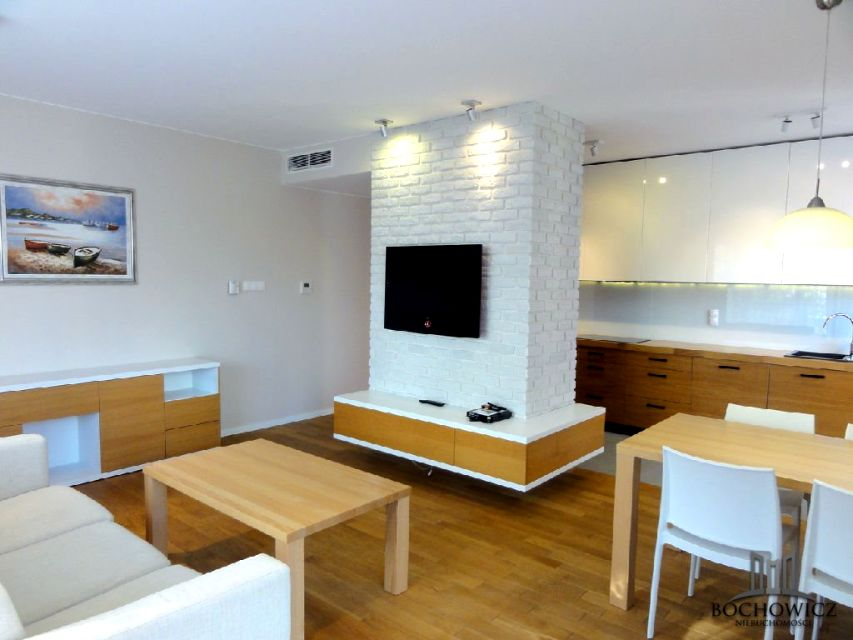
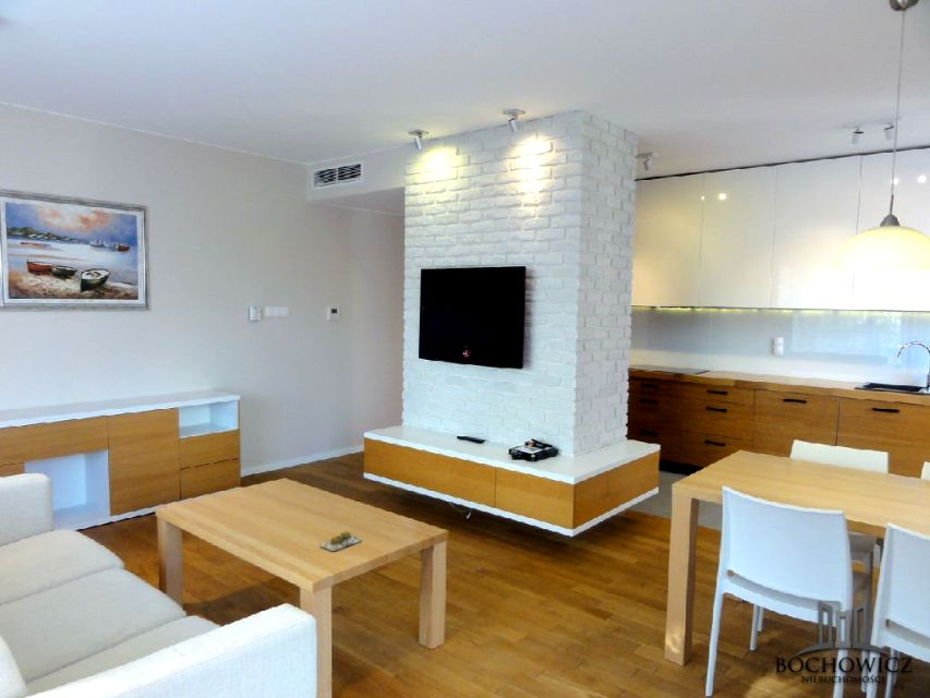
+ succulent plant (340, 538)
